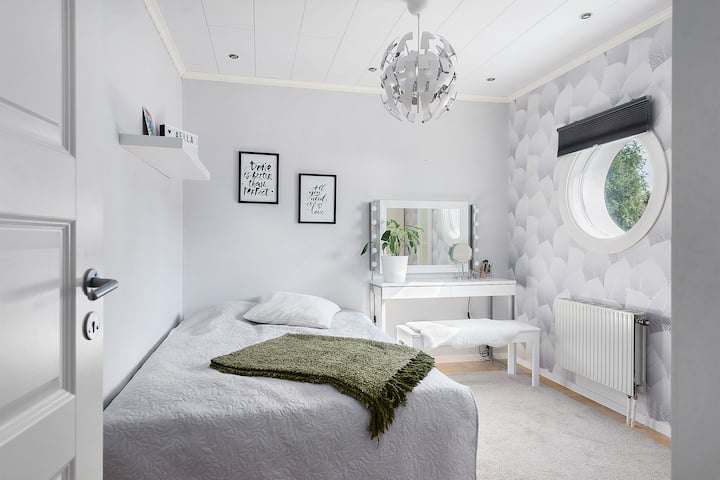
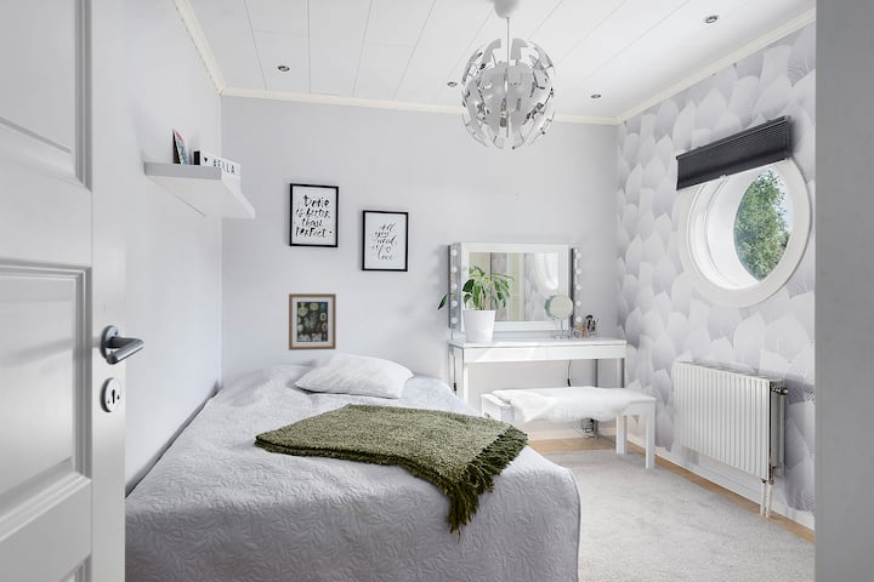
+ wall art (312, 321)
